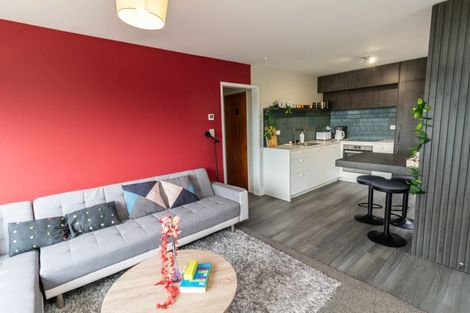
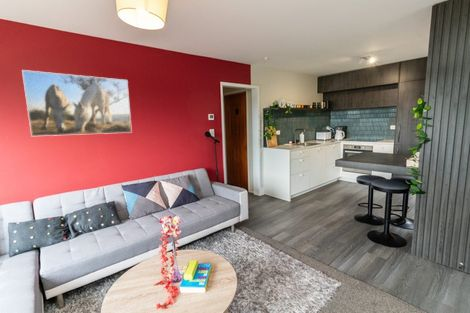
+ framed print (83, 105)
